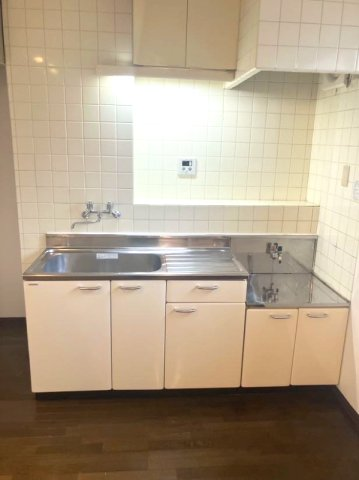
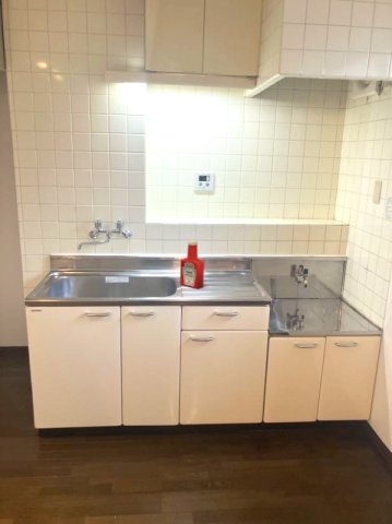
+ soap bottle (192, 263)
